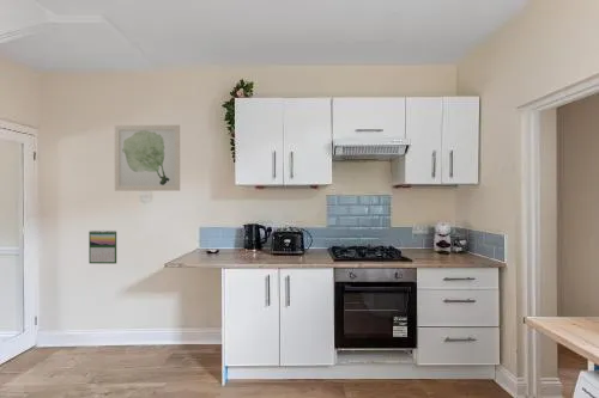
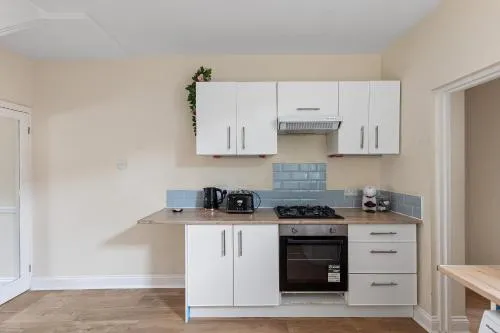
- wall art (146, 158)
- calendar (102, 246)
